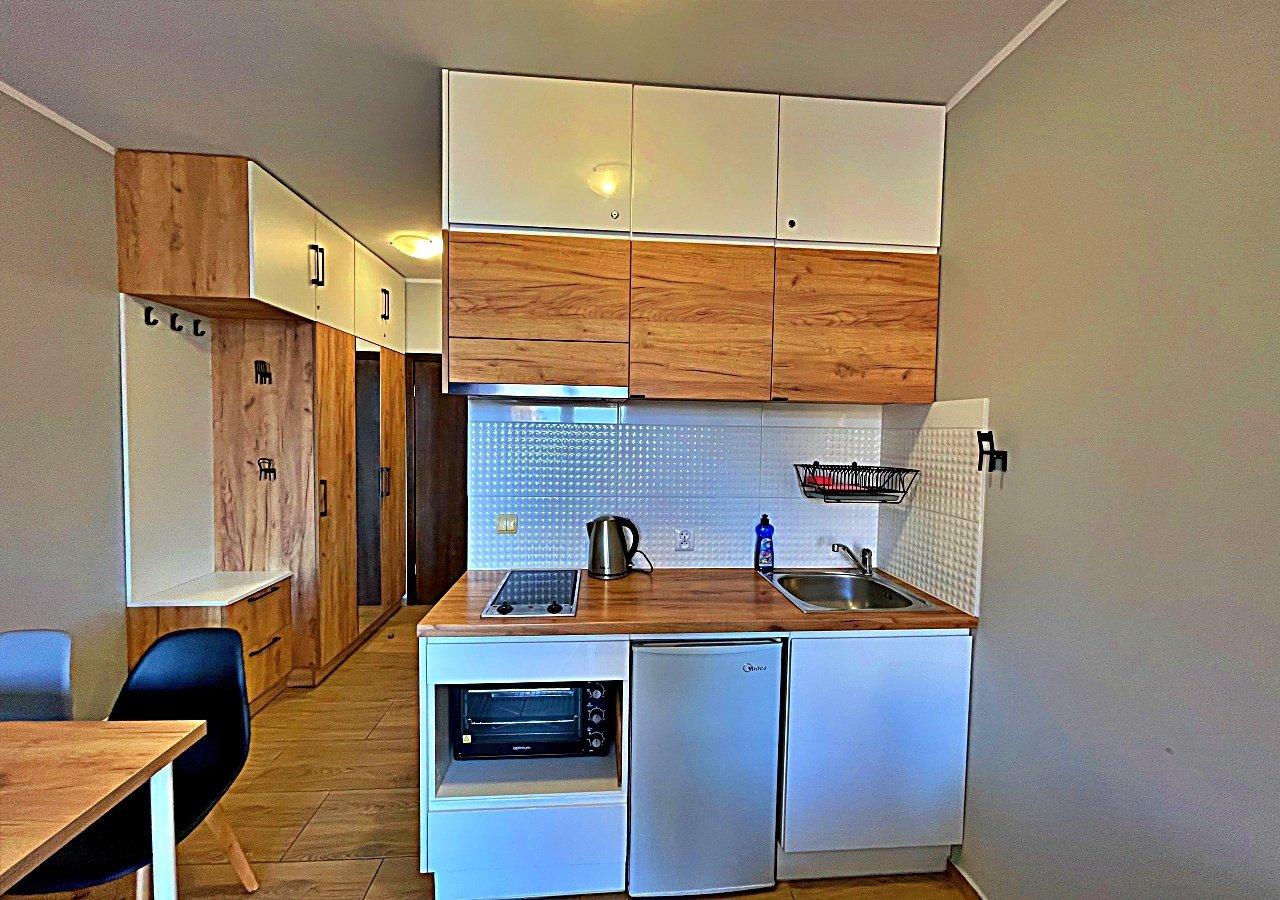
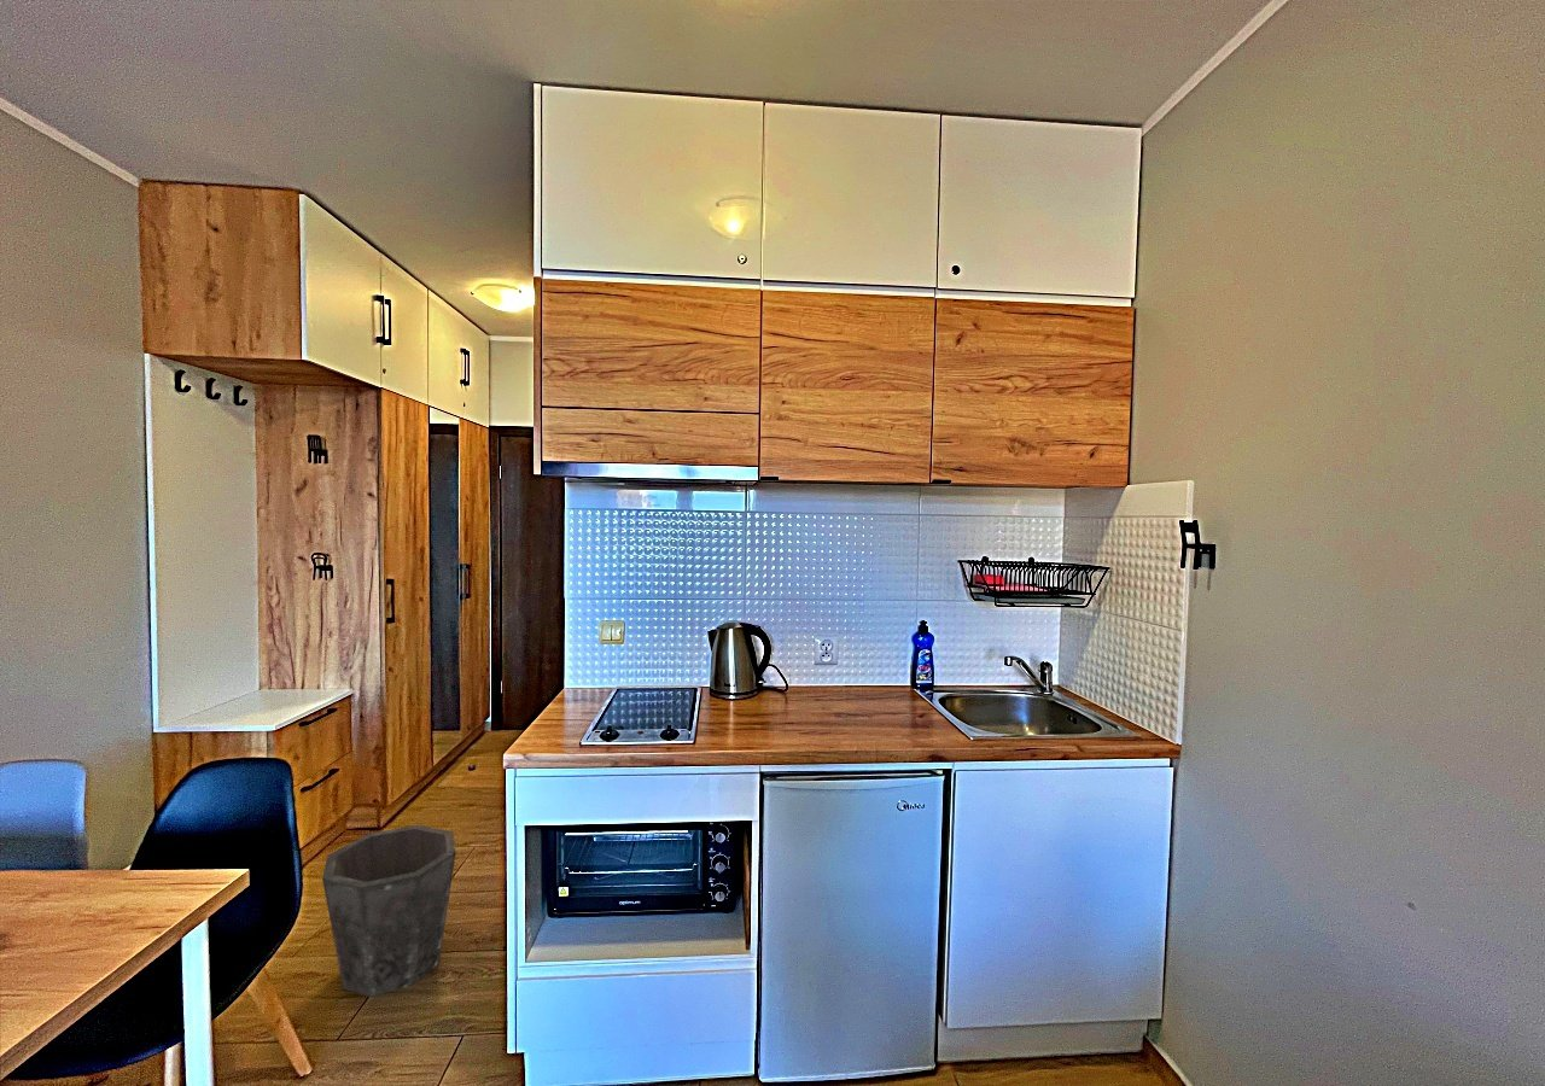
+ waste bin (392, 909)
